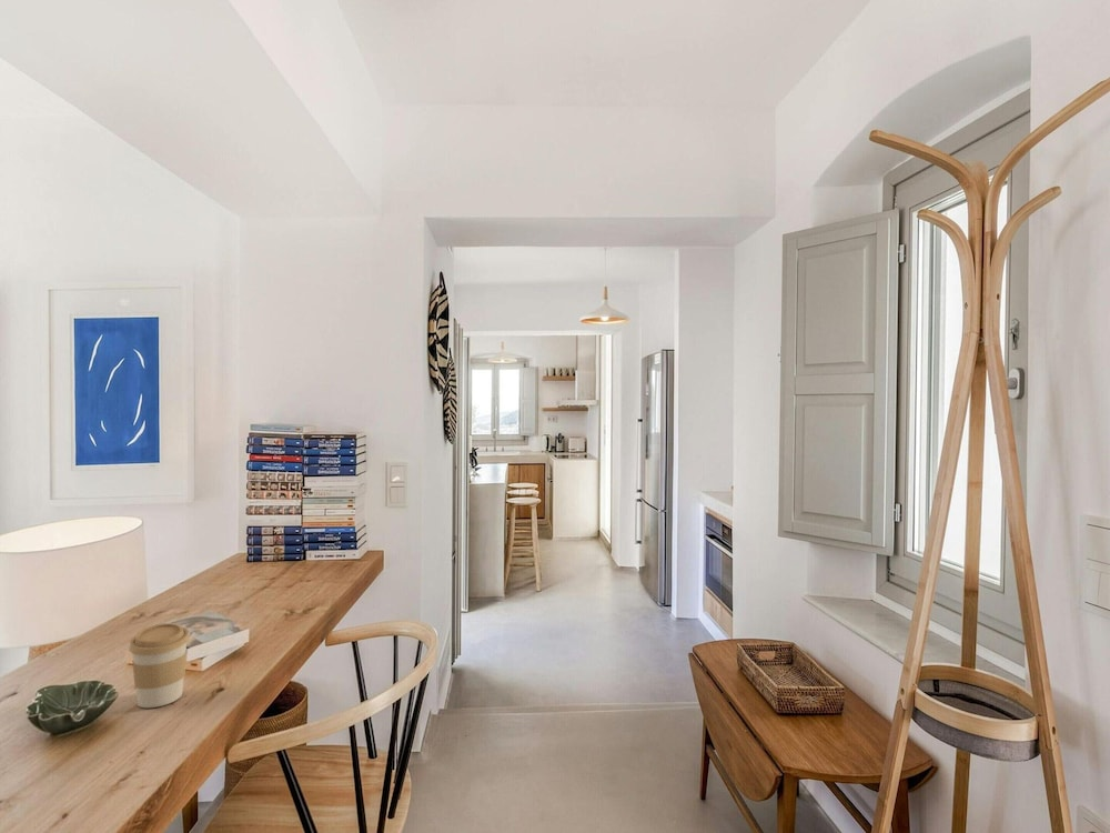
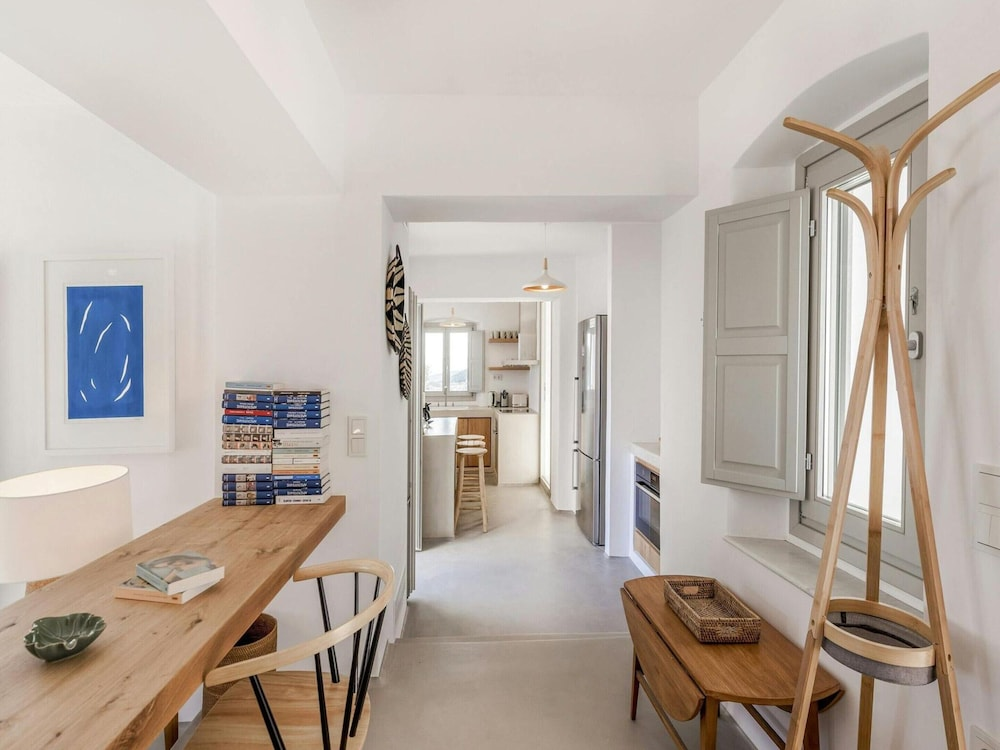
- coffee cup (160, 663)
